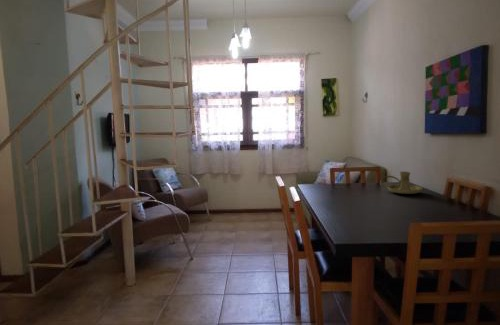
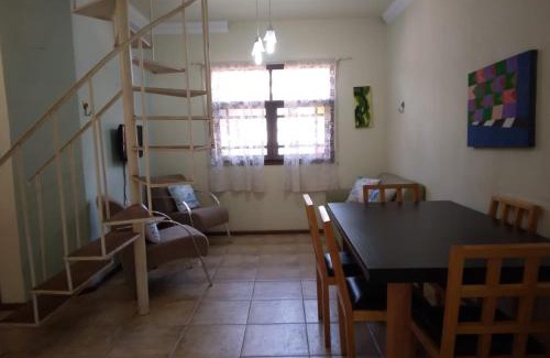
- candle holder (400, 182)
